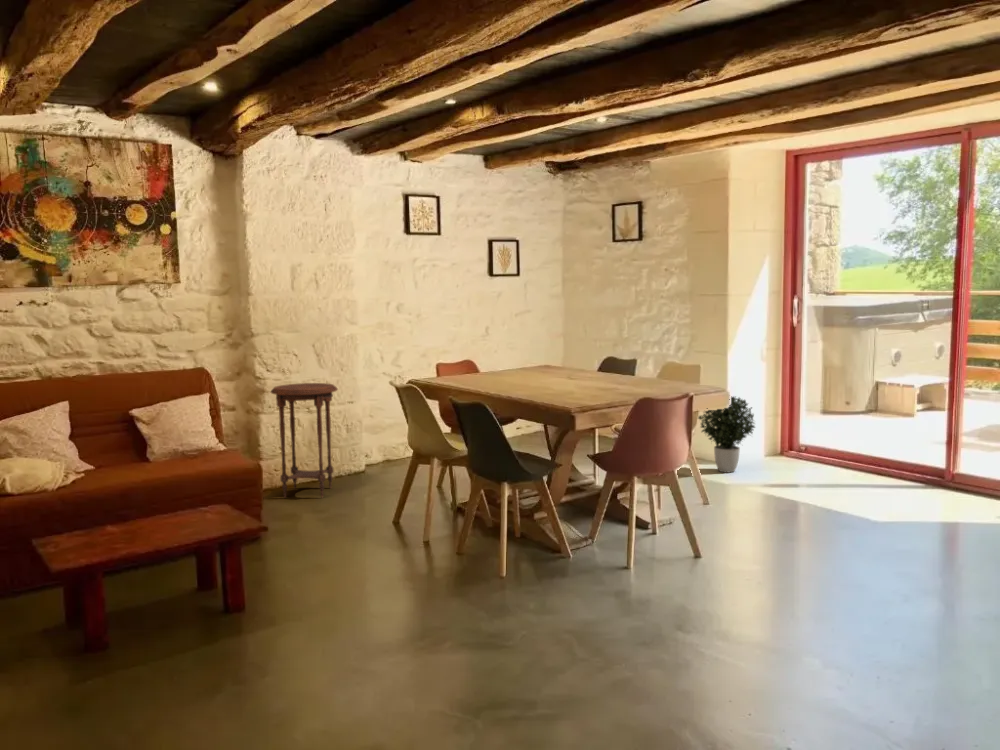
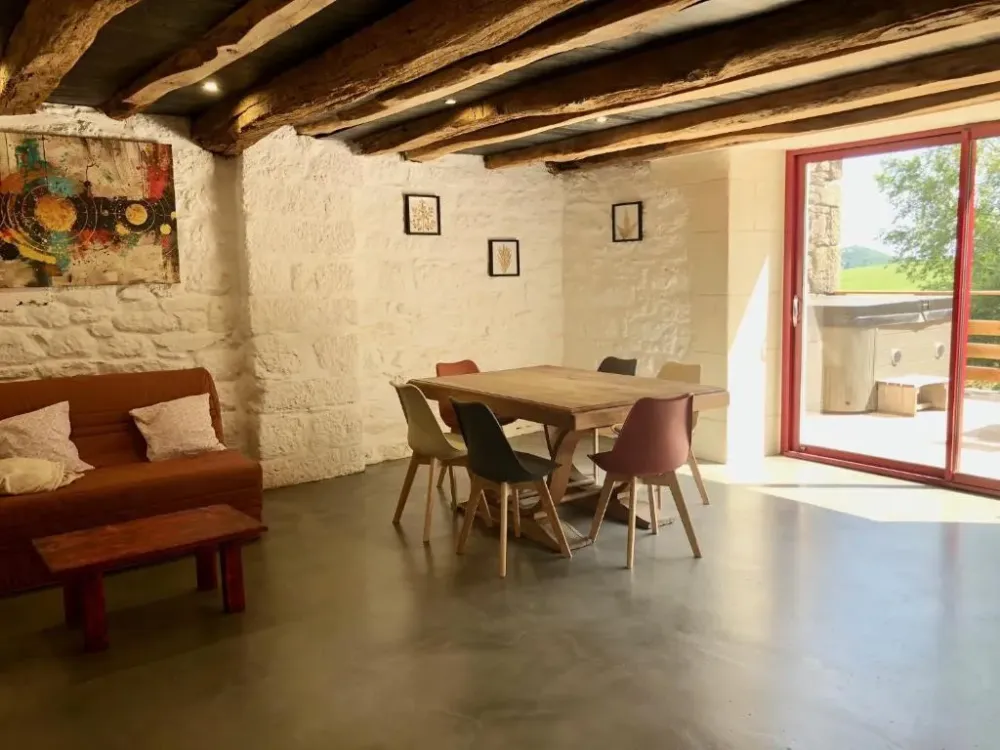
- side table (294, 439)
- potted plant (727, 433)
